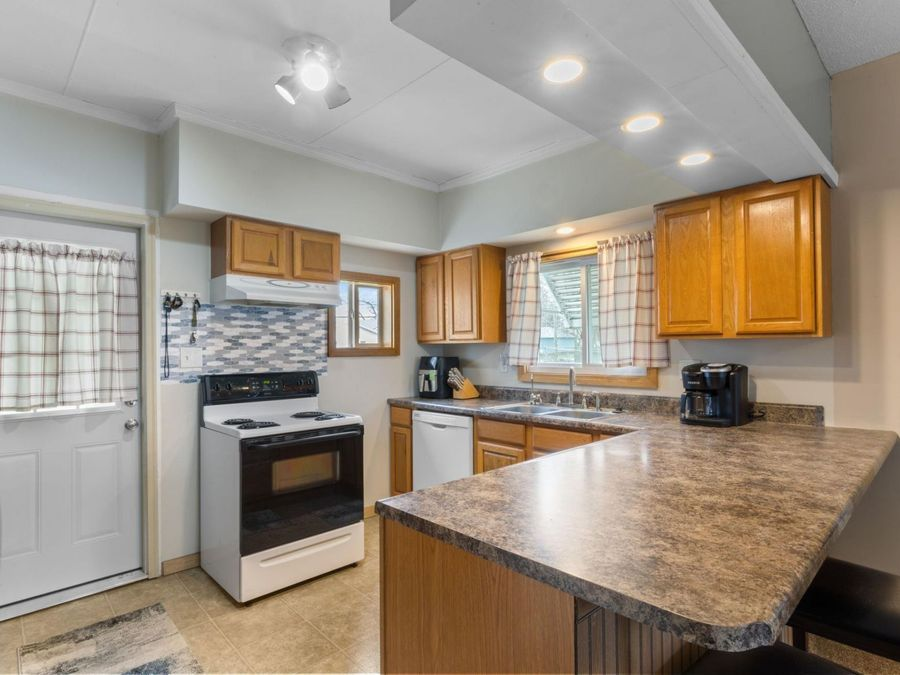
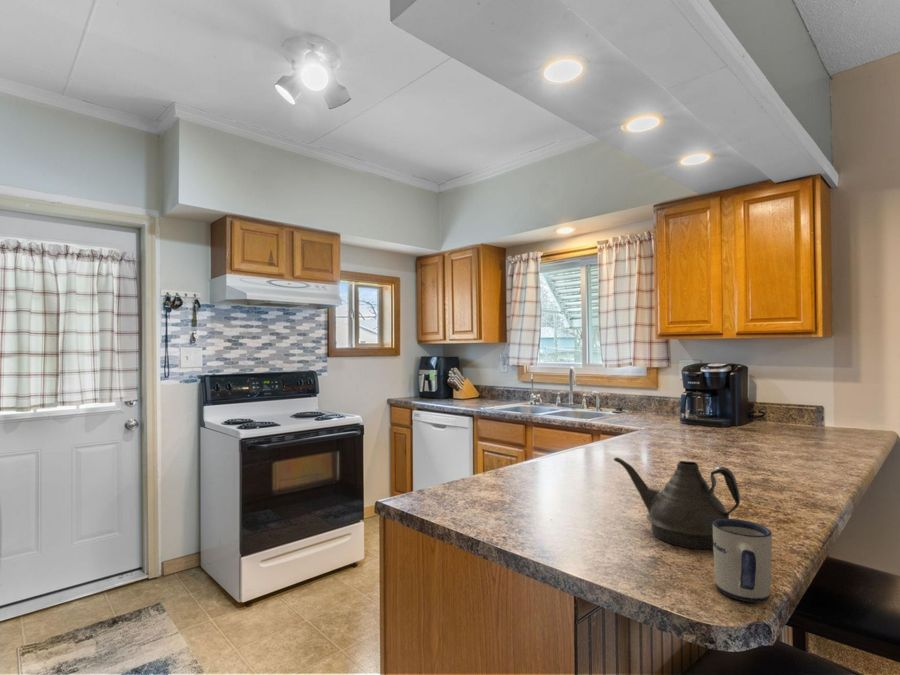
+ teapot (673, 495)
+ mug (741, 562)
